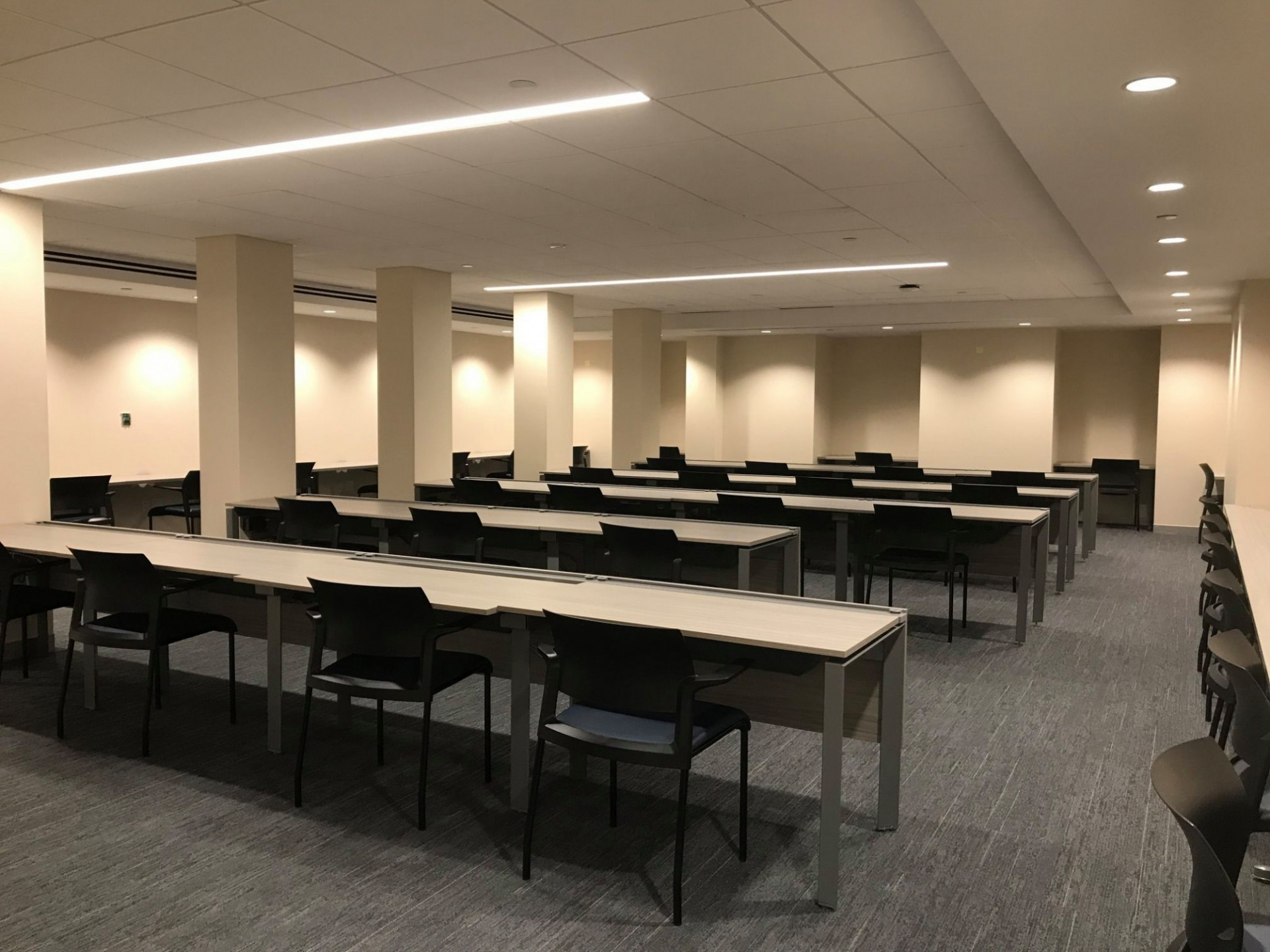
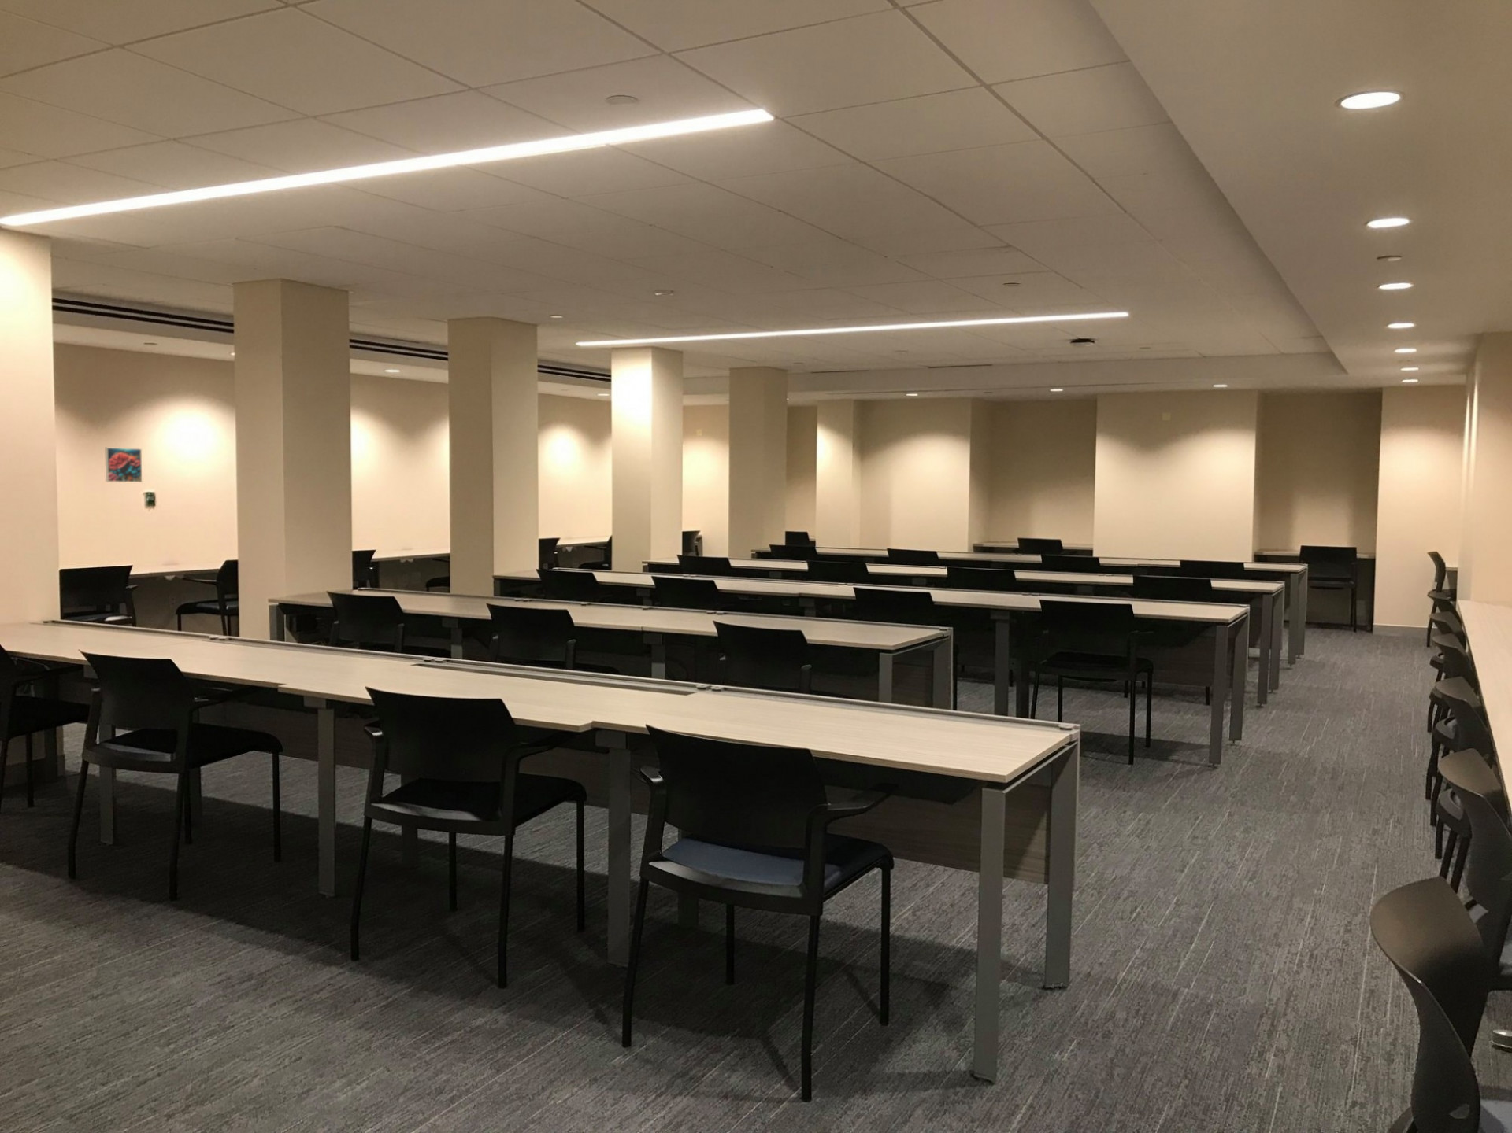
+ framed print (124, 465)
